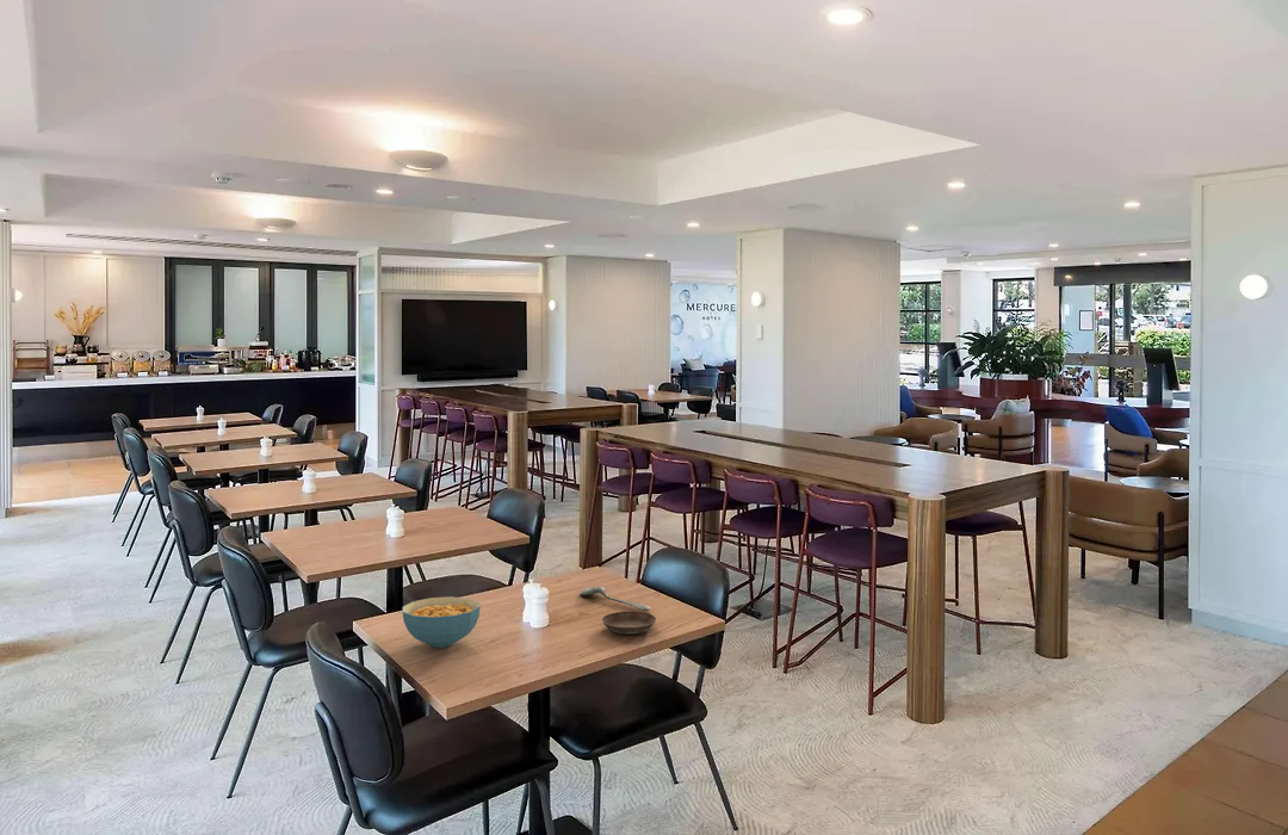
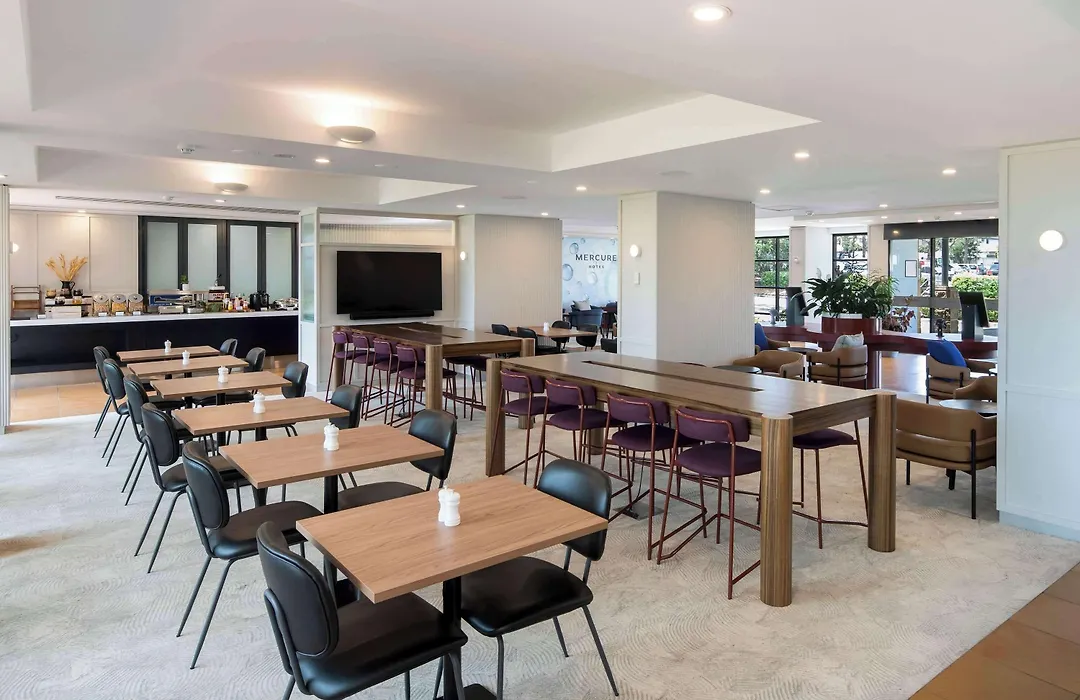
- saucer (628, 623)
- spoon (613, 598)
- cereal bowl (441, 625)
